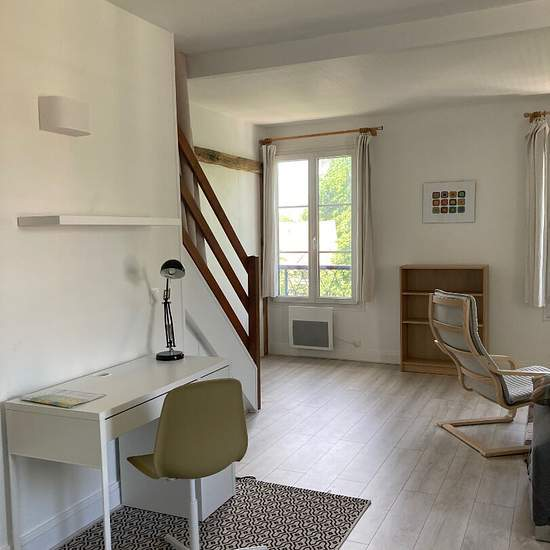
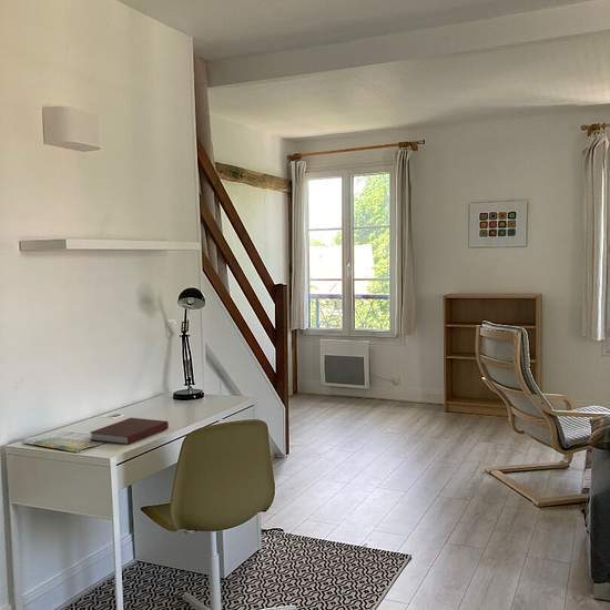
+ notebook (130, 430)
